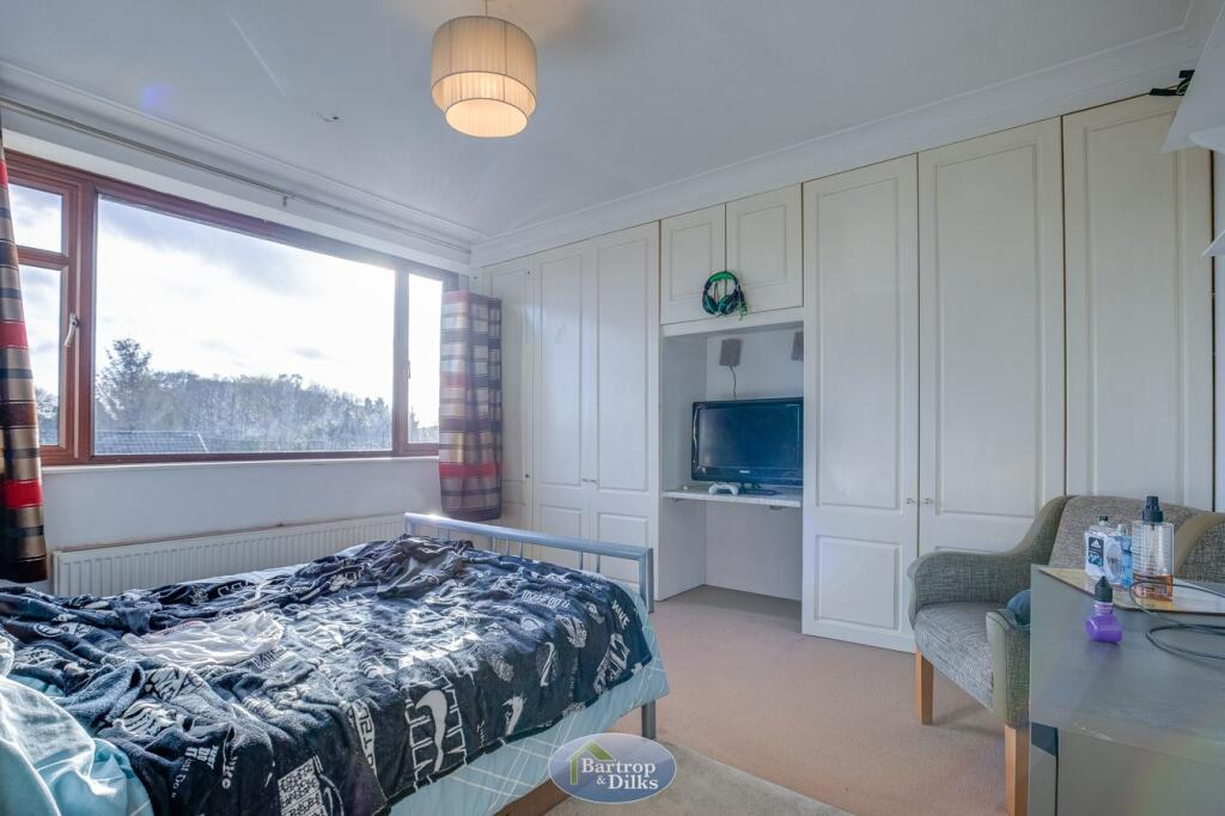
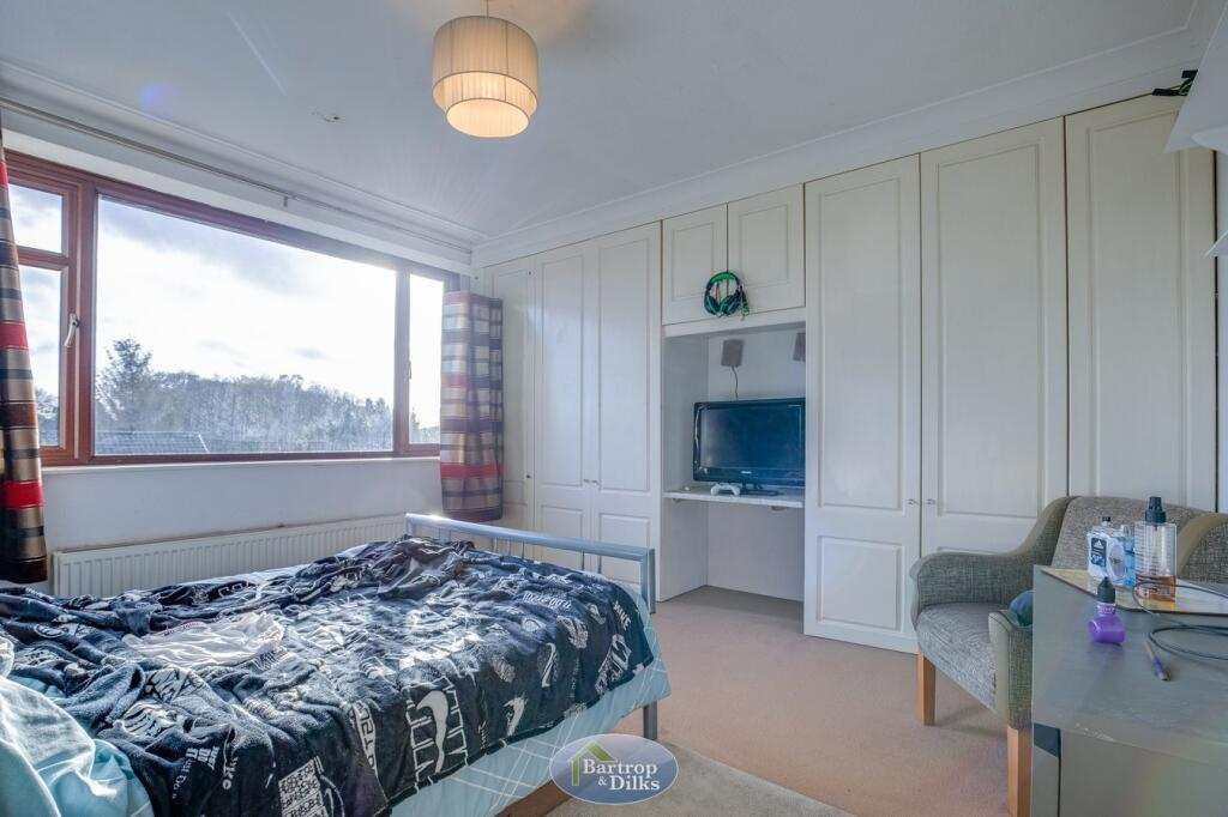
+ pen (1155, 659)
